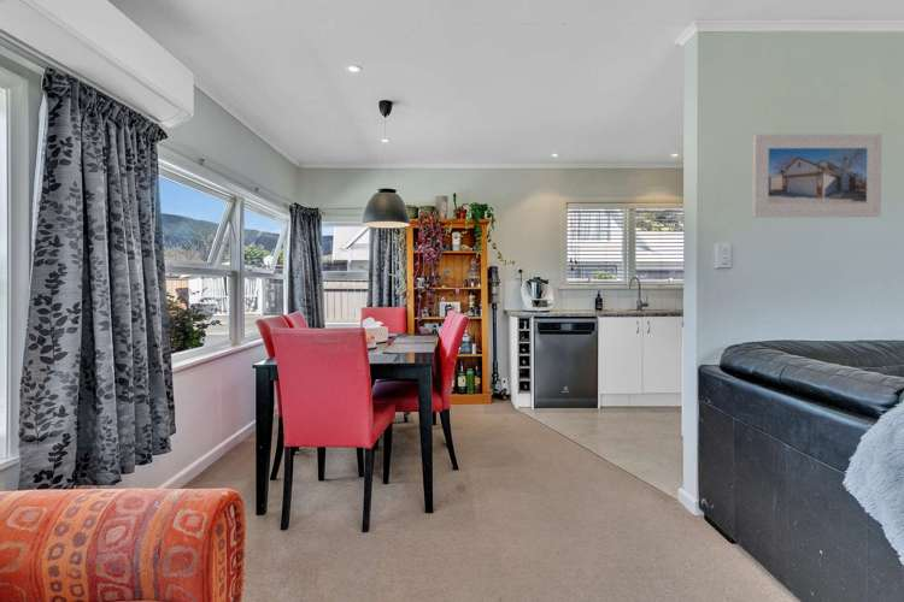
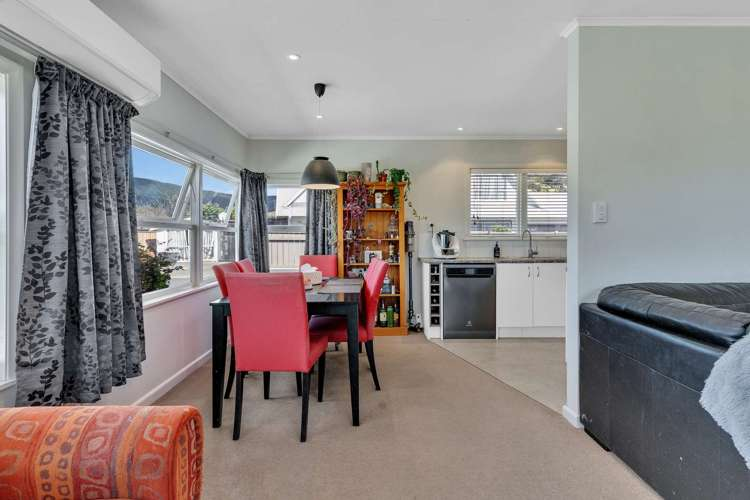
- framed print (816, 176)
